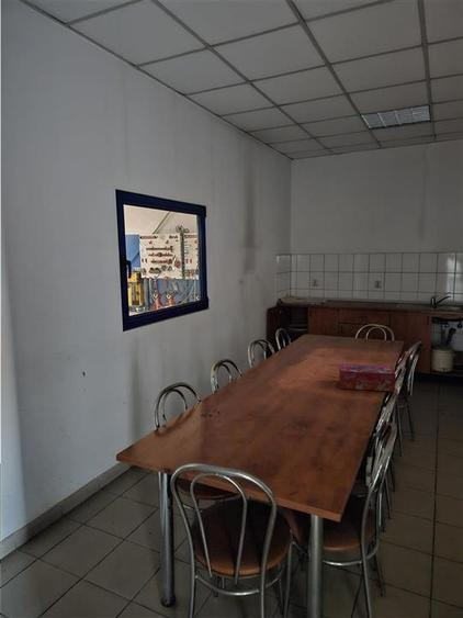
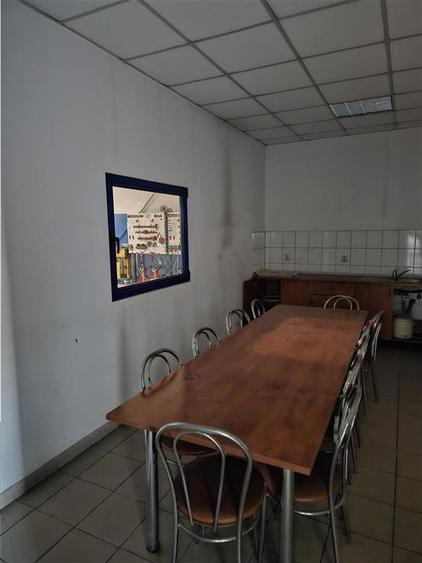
- tissue box (365, 377)
